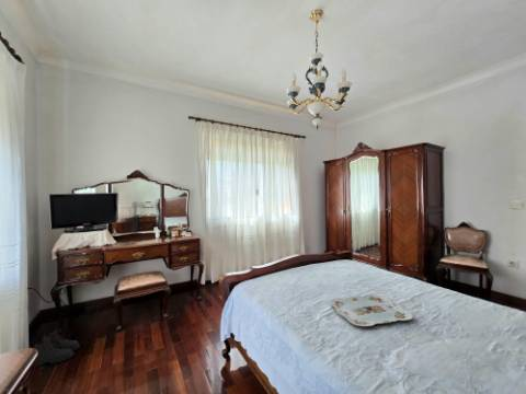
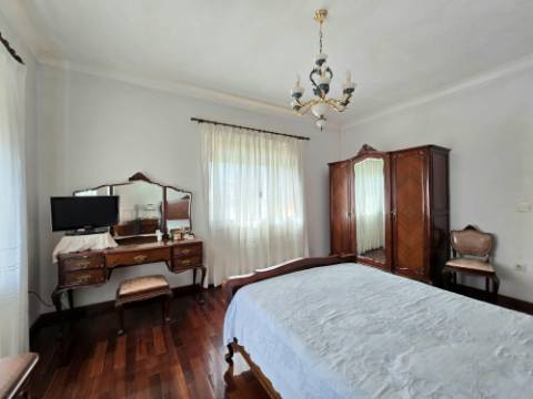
- serving tray (368, 309)
- boots (57, 344)
